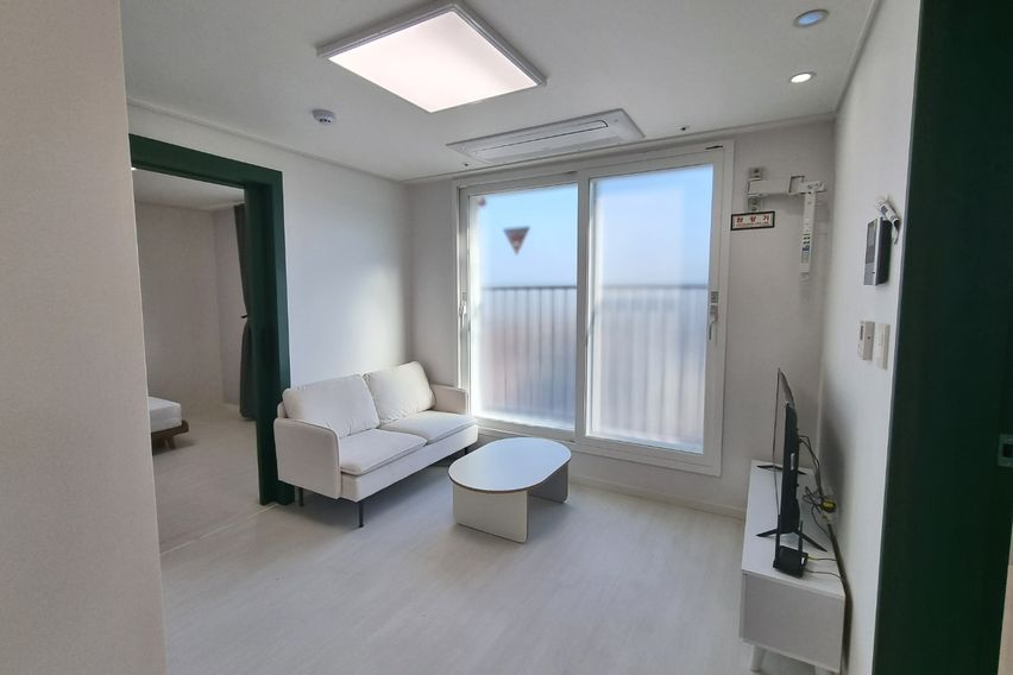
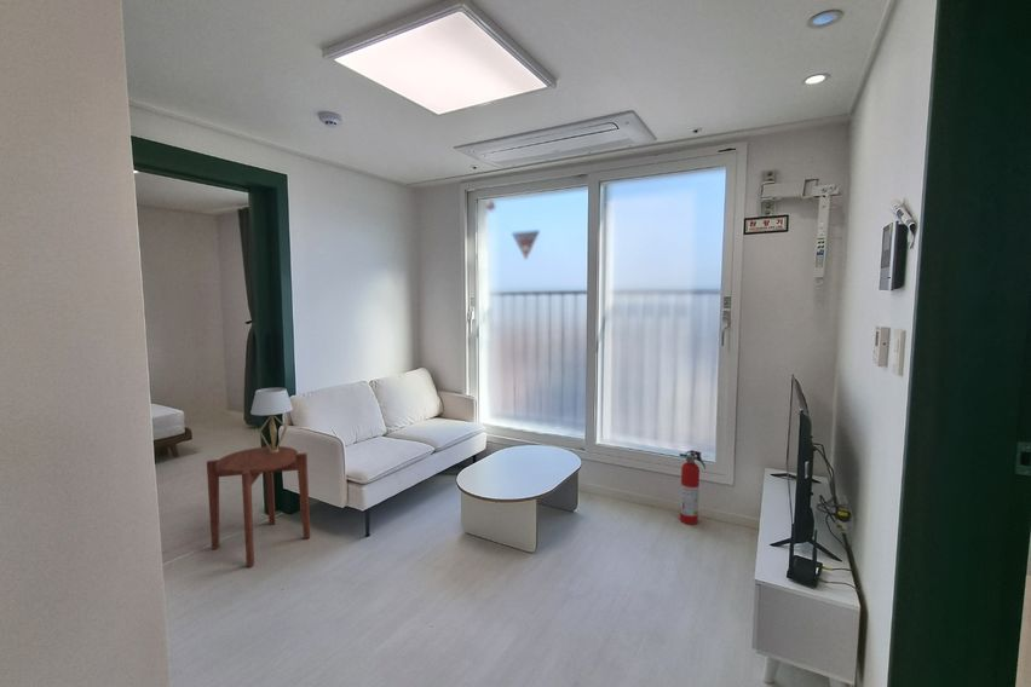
+ table lamp (272, 420)
+ side table (267, 500)
+ fire extinguisher (691, 485)
